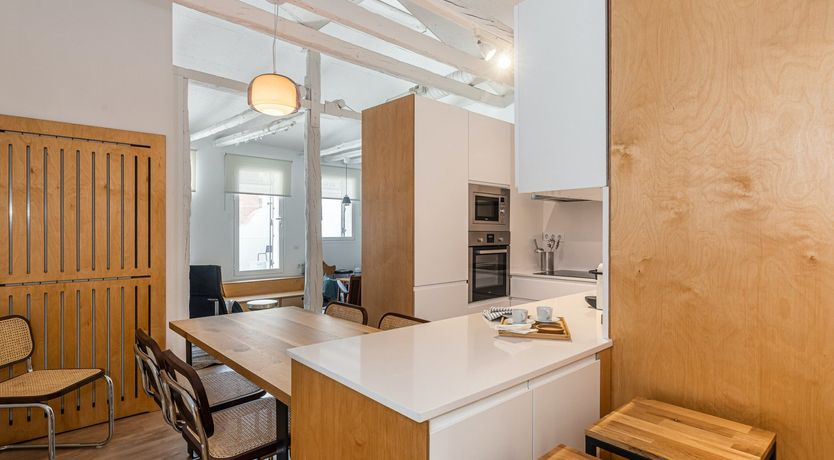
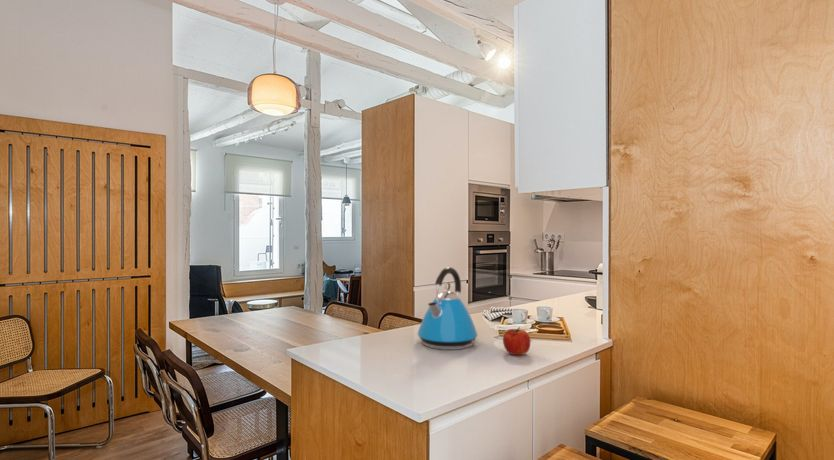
+ fruit (516, 340)
+ kettle (448, 304)
